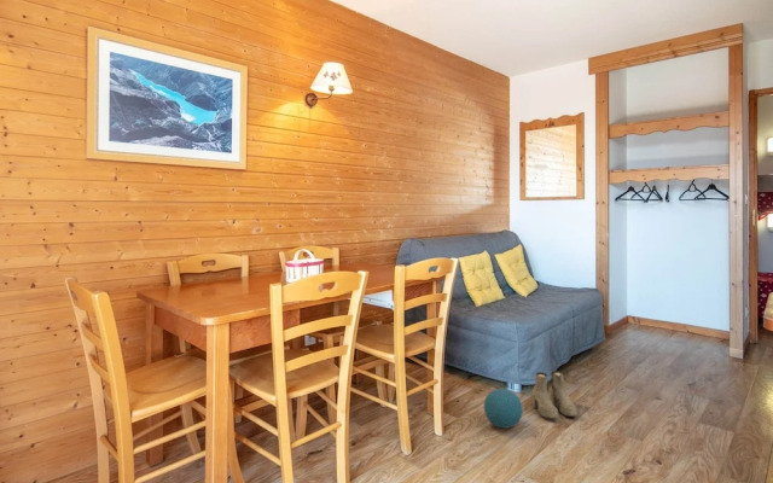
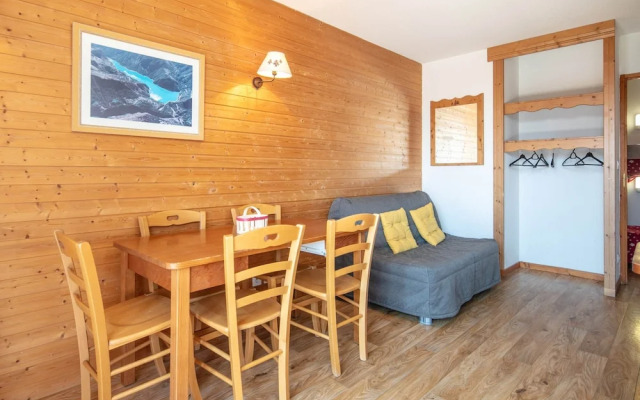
- boots (553, 392)
- ball (502, 407)
